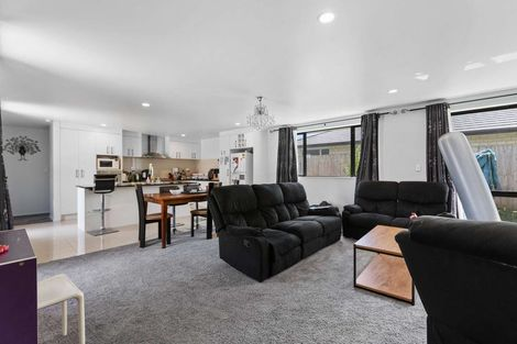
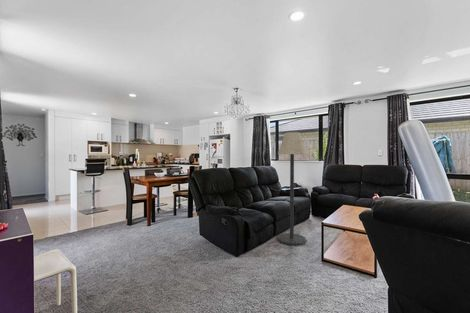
+ floor lamp (292, 186)
